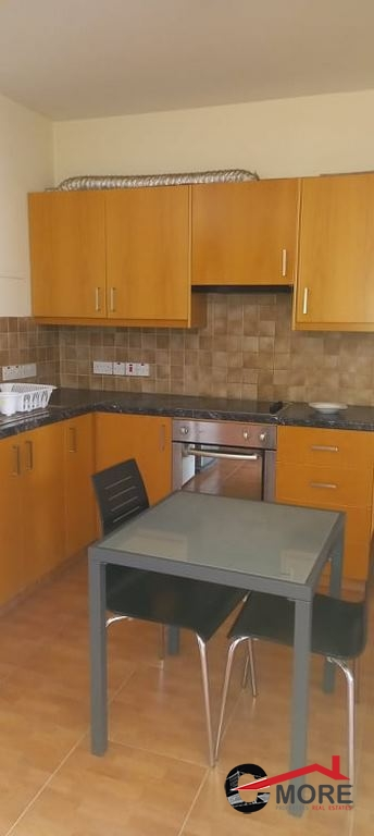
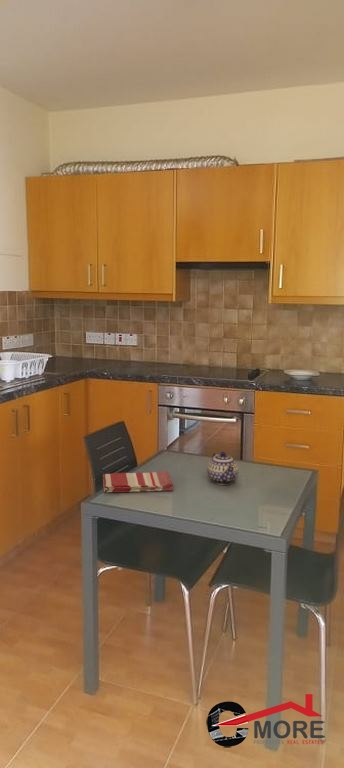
+ teapot (222, 467)
+ dish towel (137, 480)
